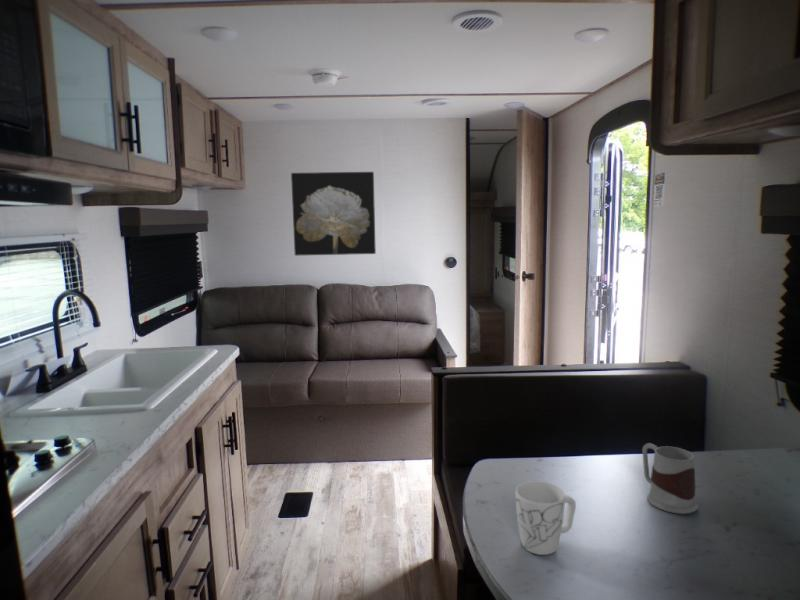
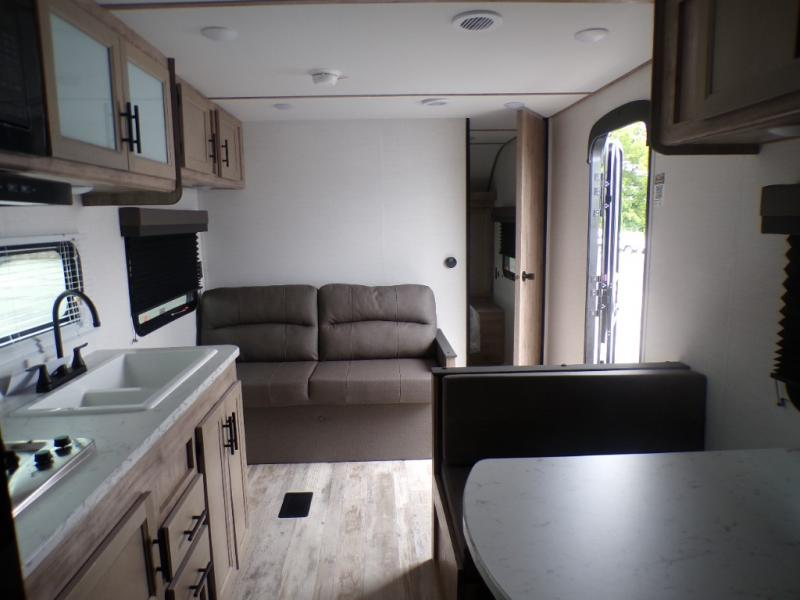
- mug (546, 517)
- mug (666, 474)
- wall art (334, 214)
